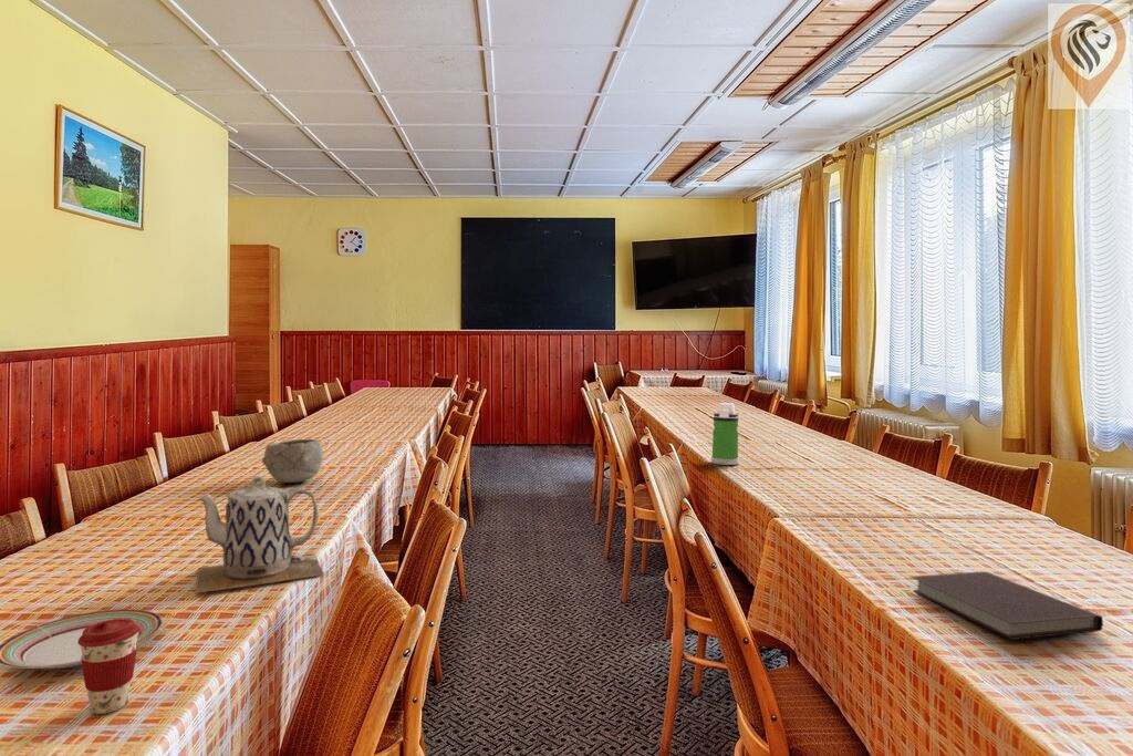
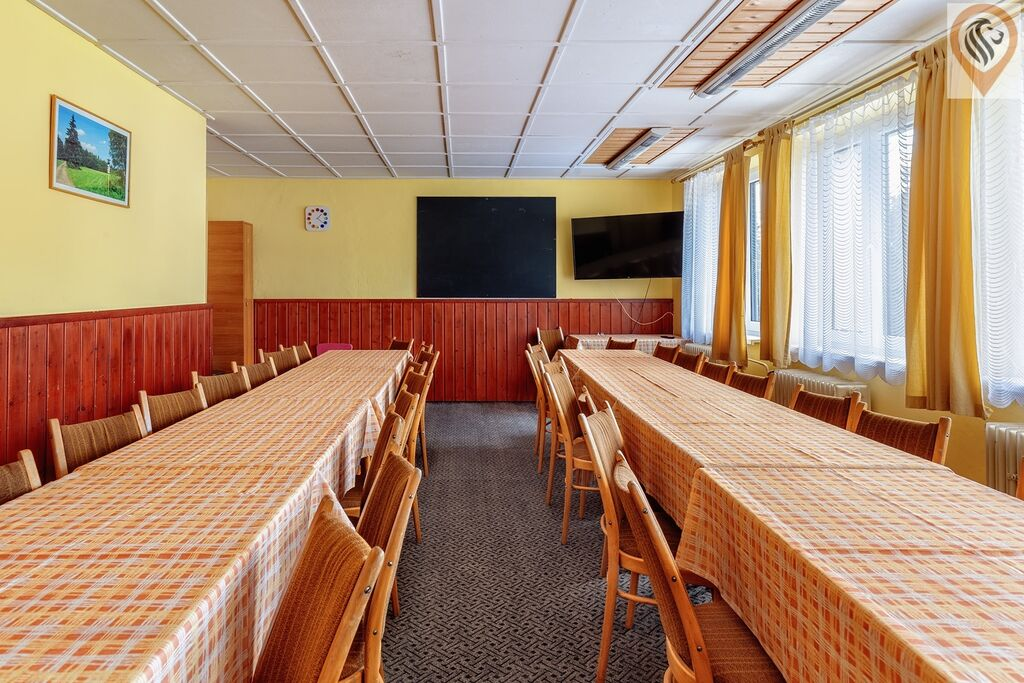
- plate (80, 645)
- coffee cup (110, 665)
- notebook (998, 601)
- bowl (294, 460)
- teapot (260, 524)
- water bottle (726, 433)
